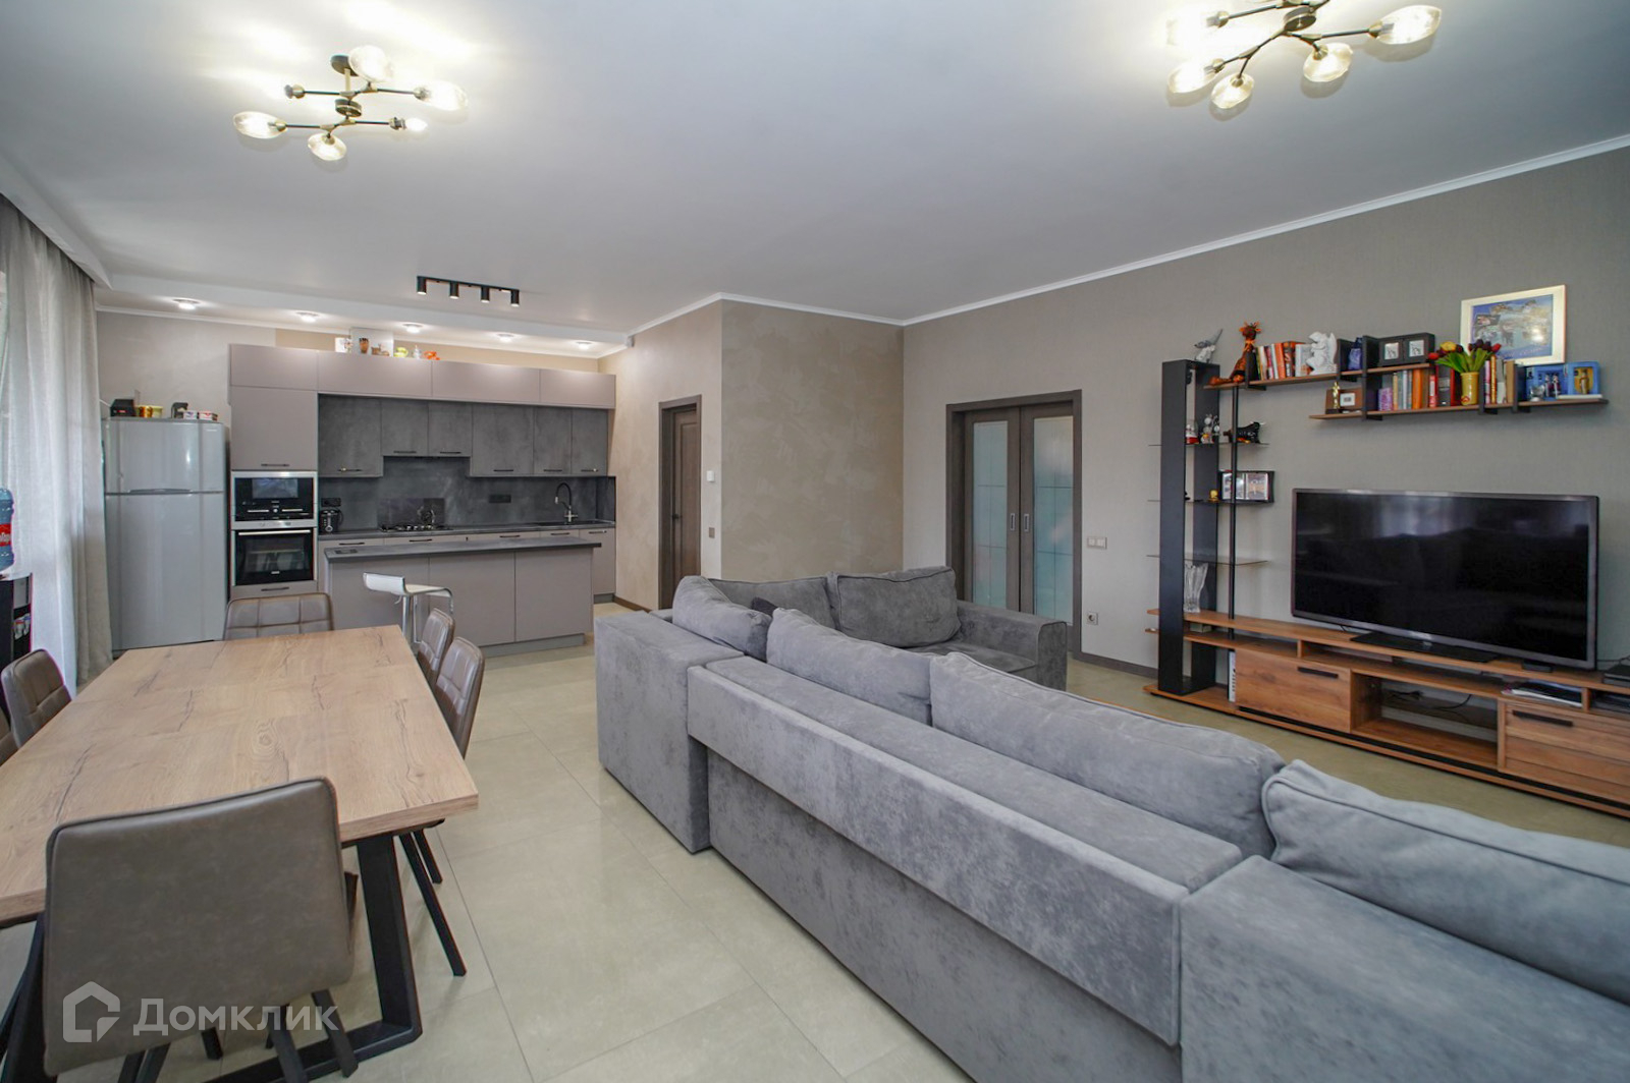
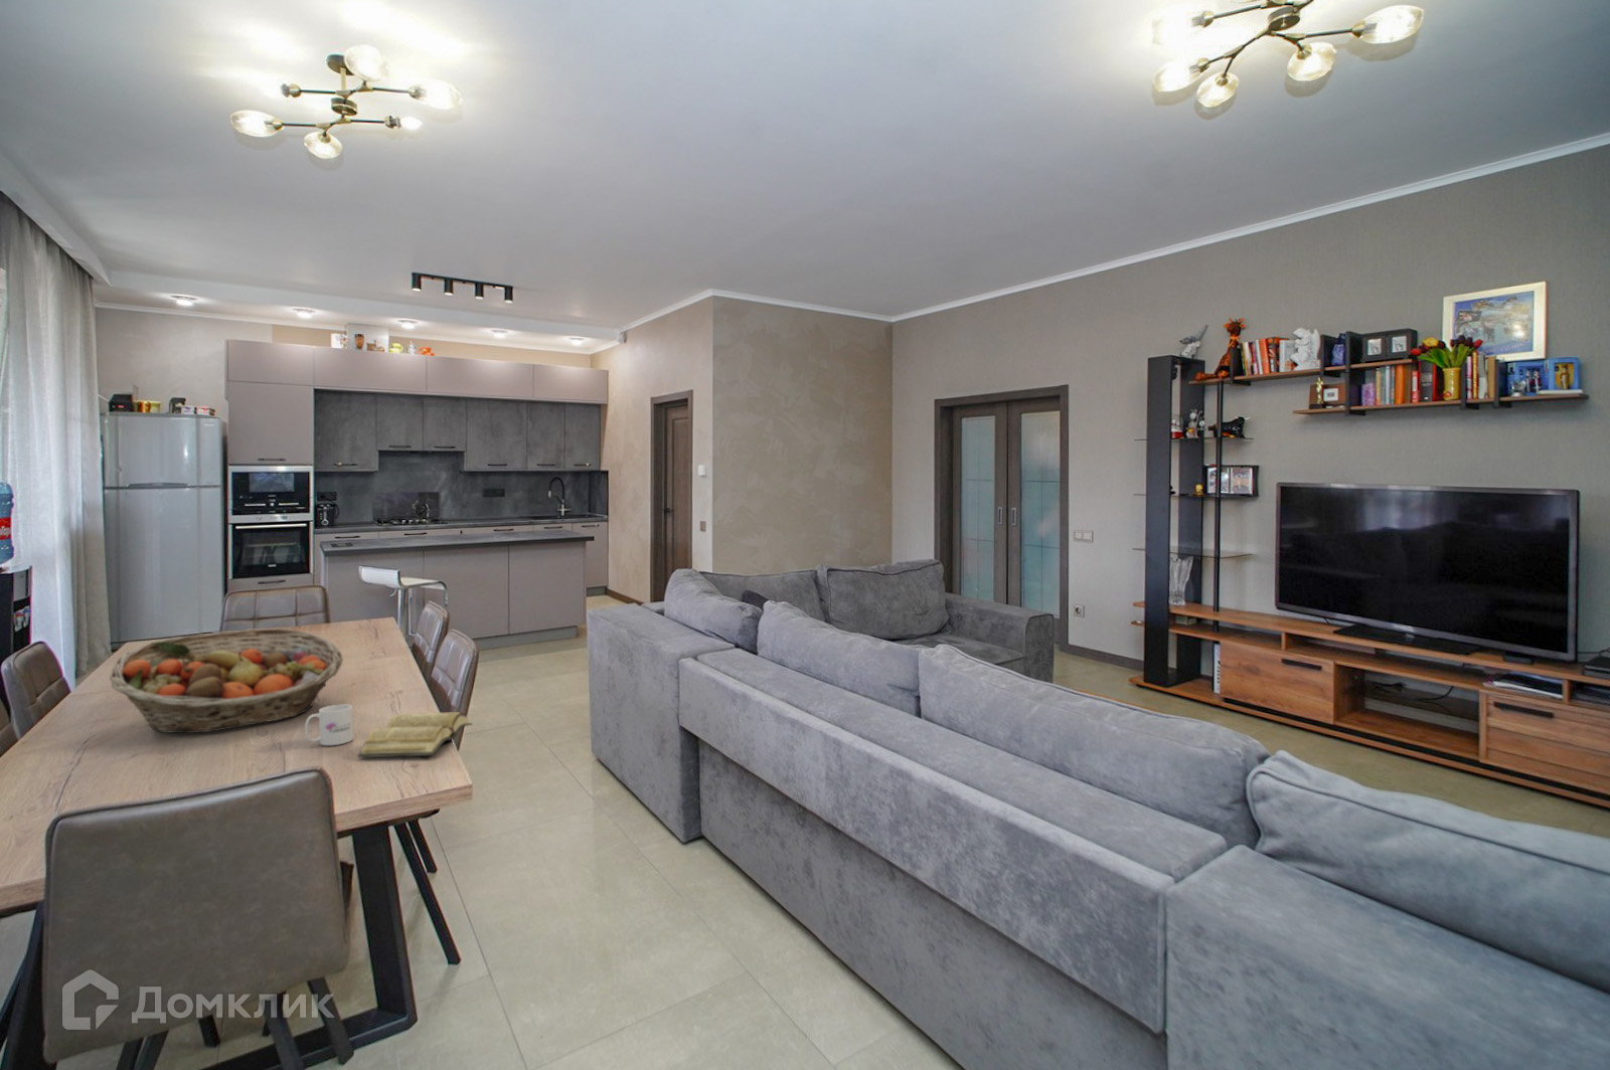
+ mug (328, 725)
+ diary (418, 730)
+ fruit basket (234, 677)
